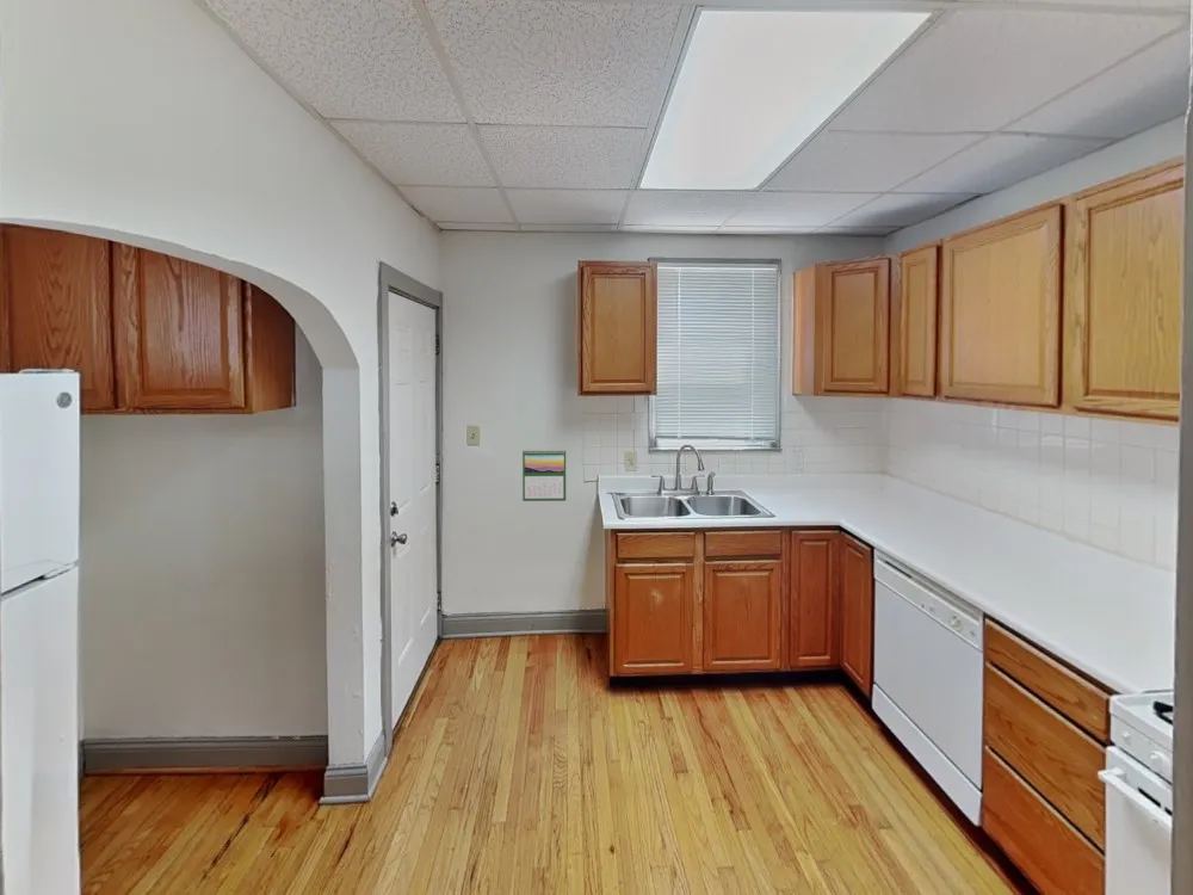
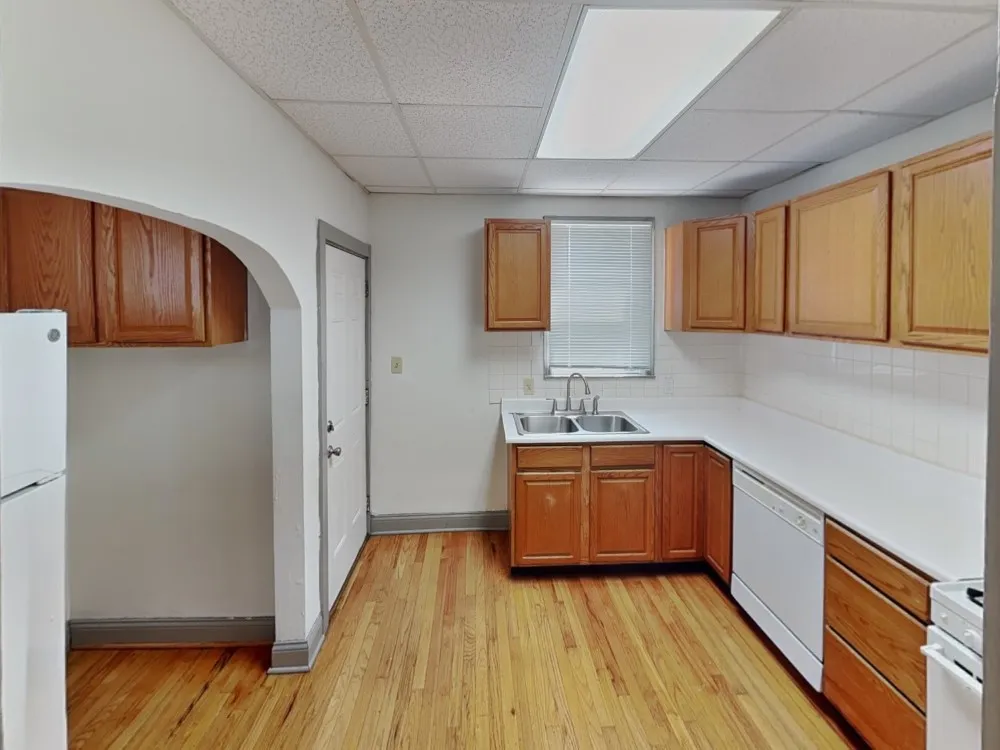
- calendar (544, 474)
